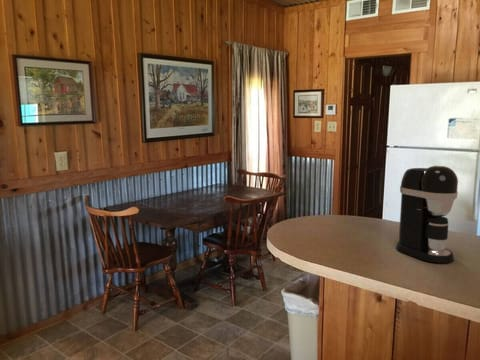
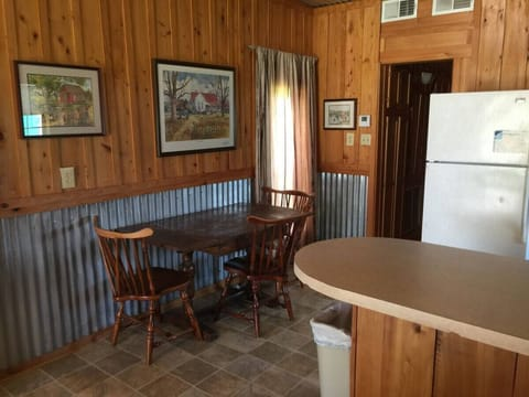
- coffee maker (426, 209)
